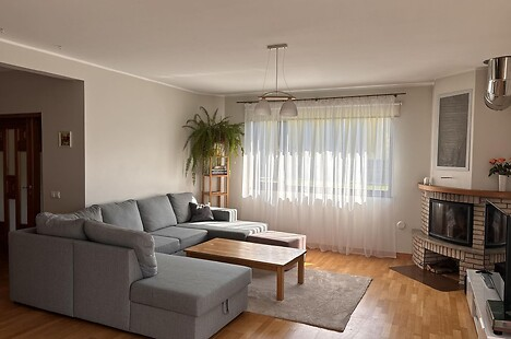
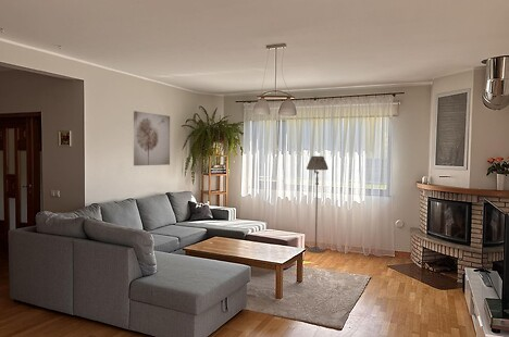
+ wall art (152, 139)
+ floor lamp (316, 203)
